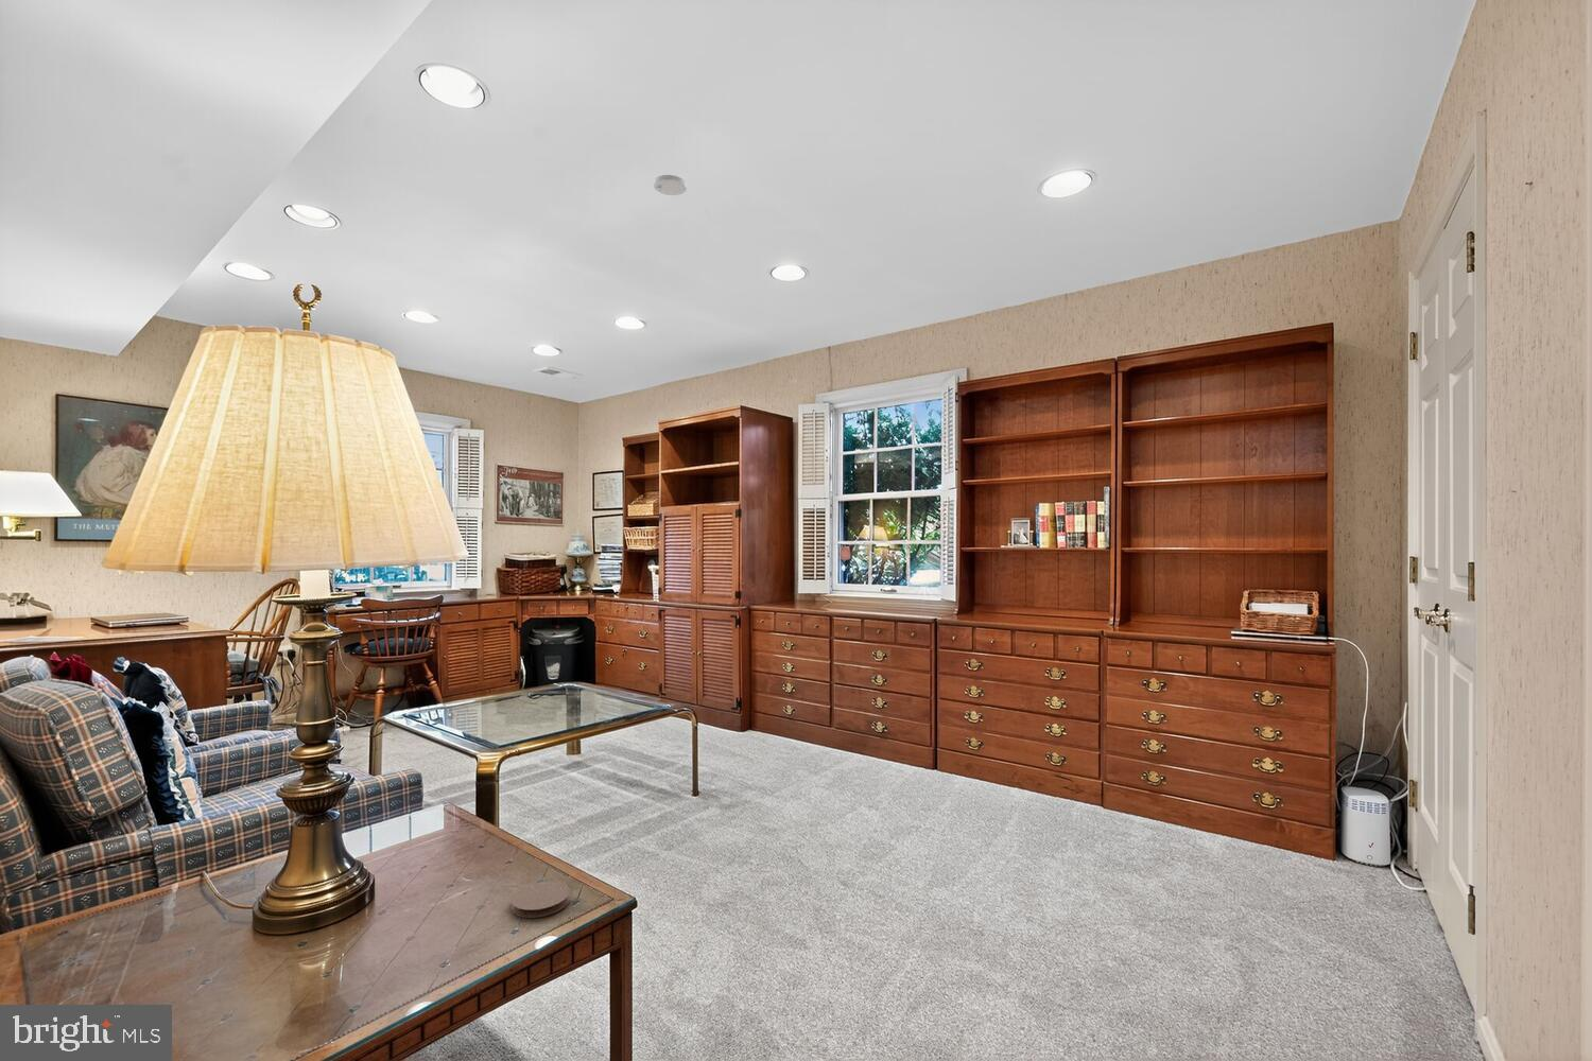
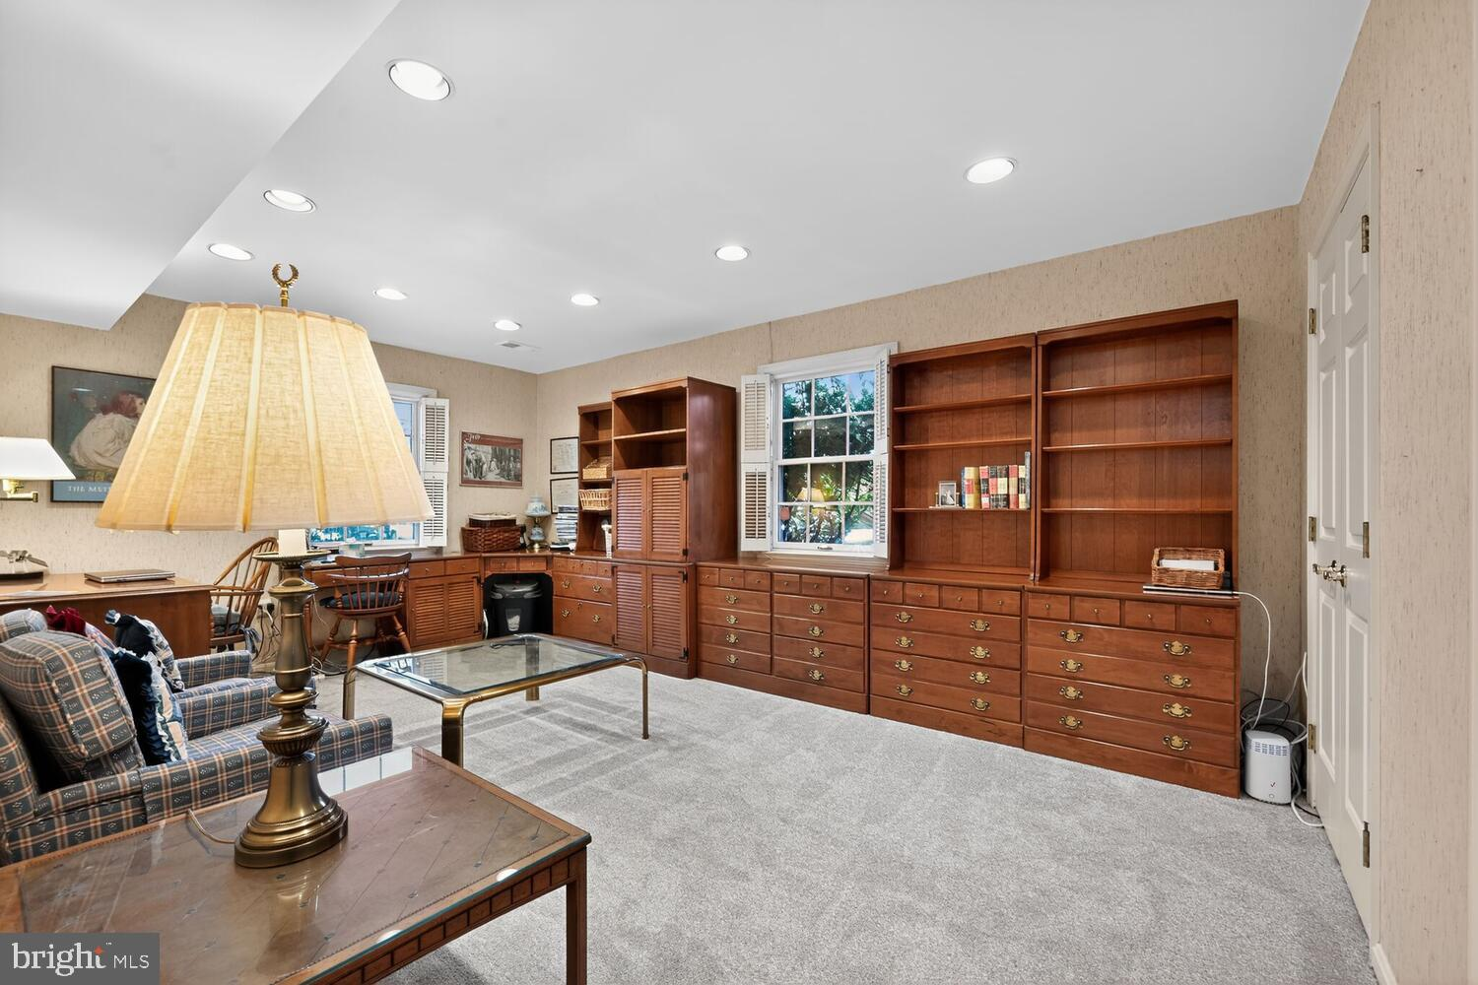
- coaster (540, 899)
- smoke detector (669, 185)
